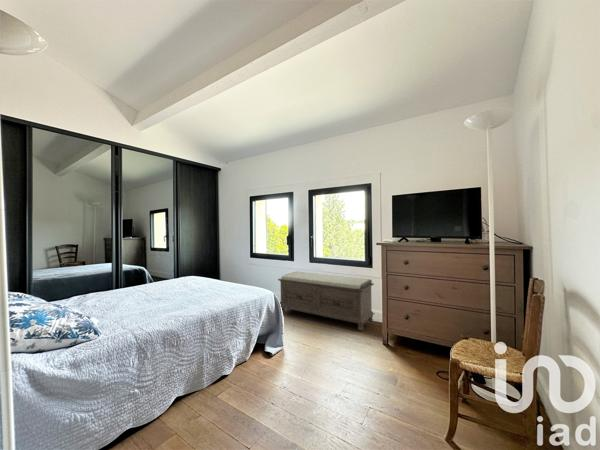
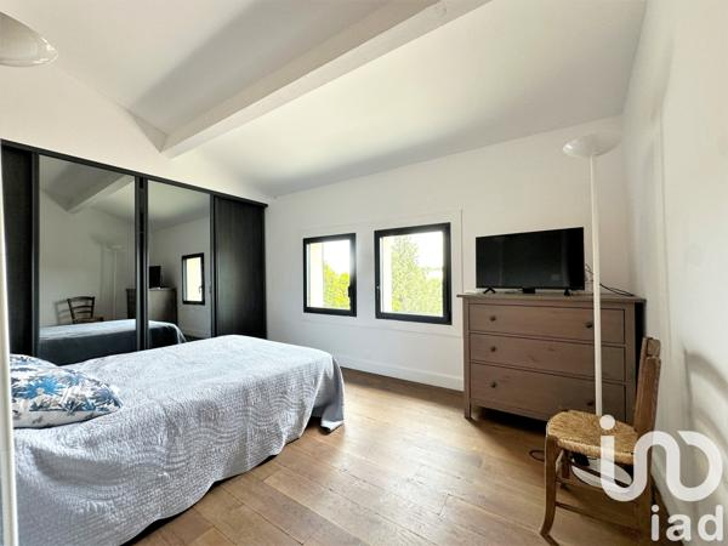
- bench (323, 297)
